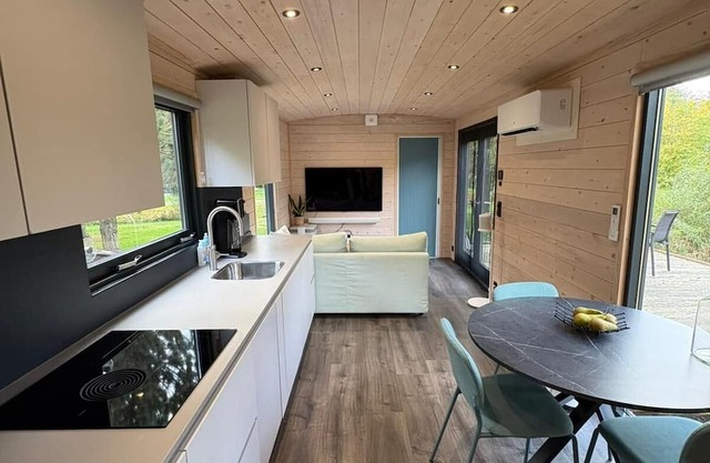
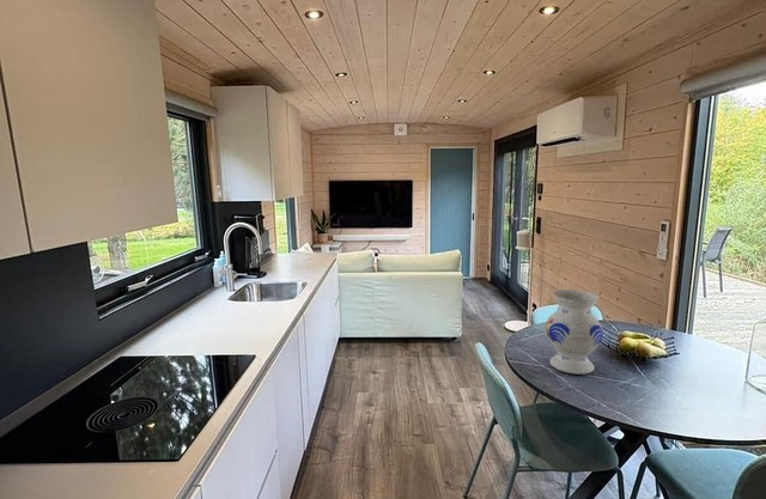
+ vase (573, 330)
